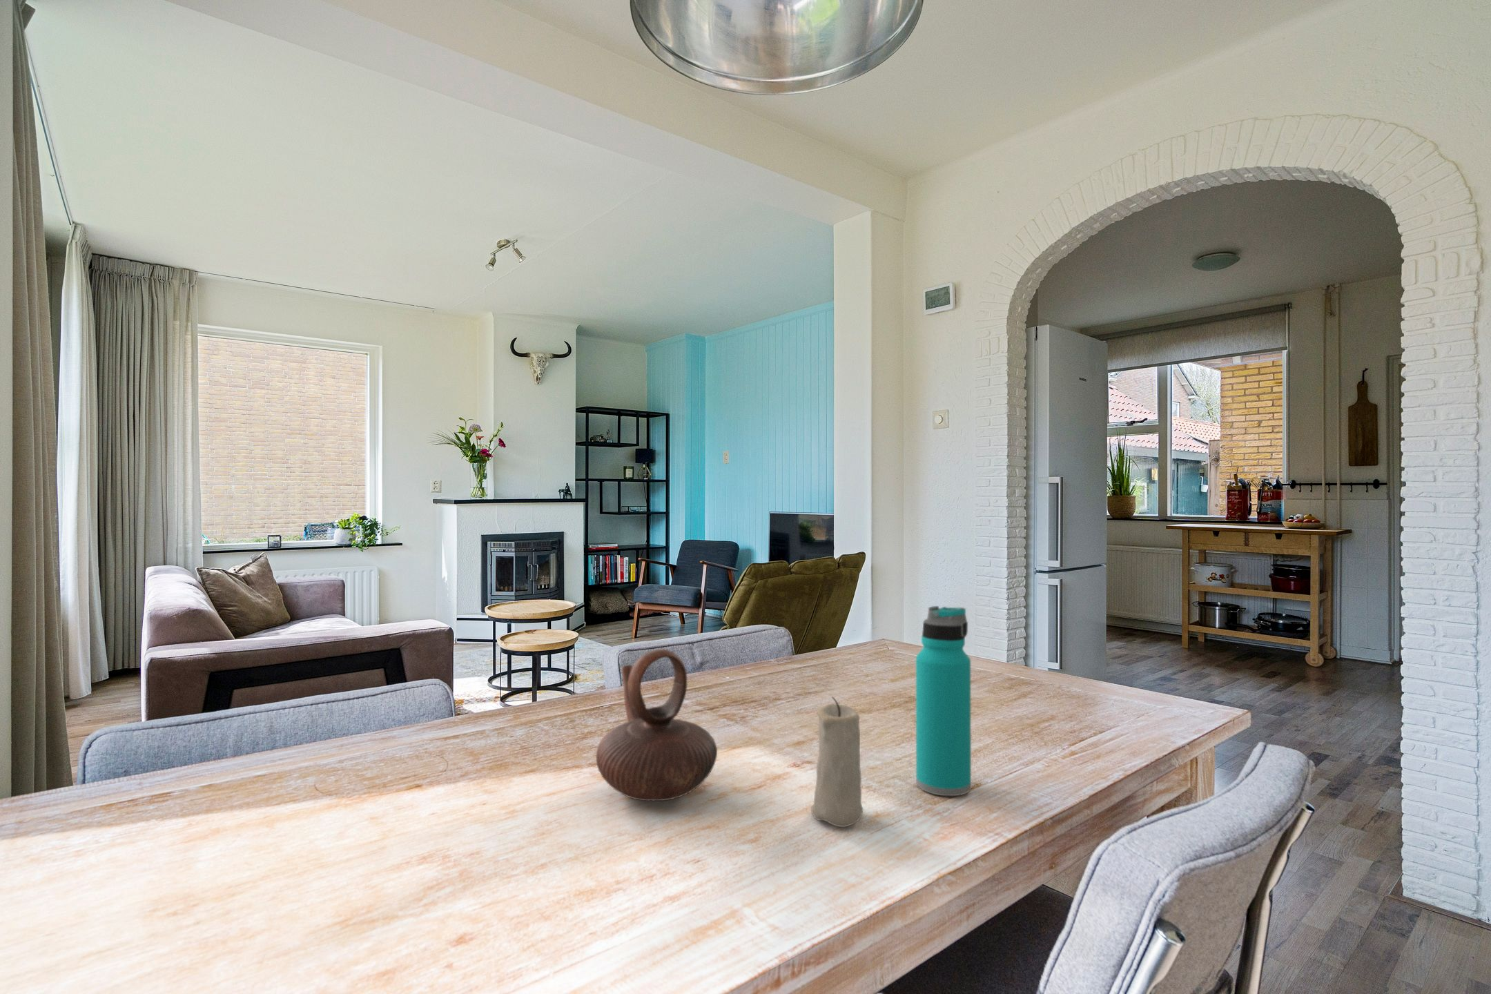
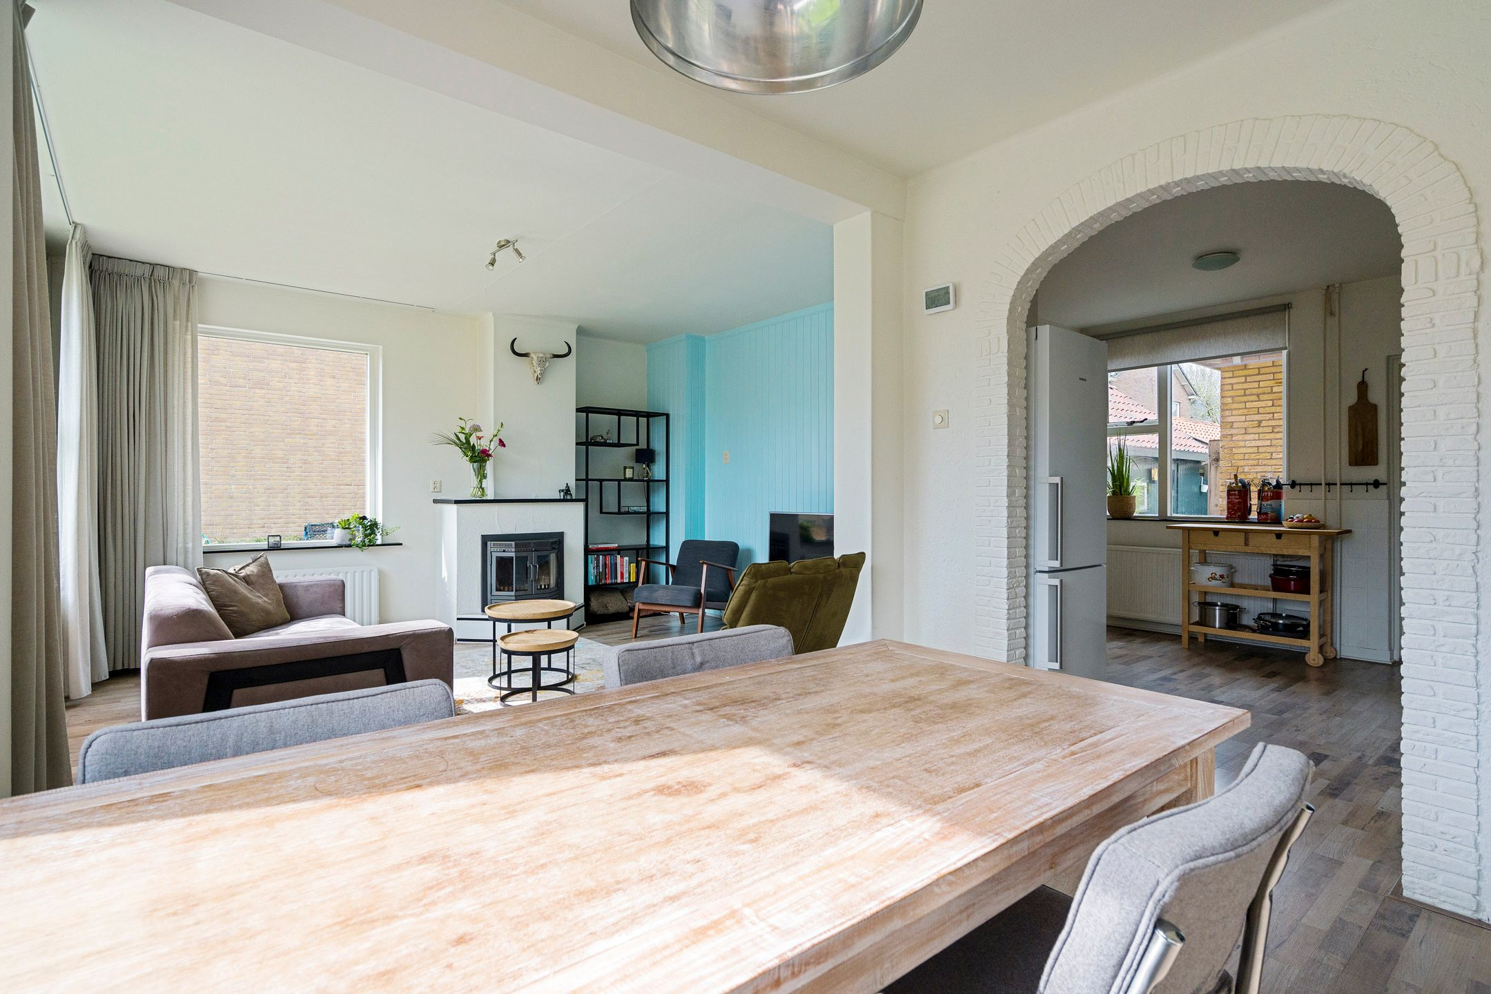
- water bottle (943, 696)
- candle (838, 758)
- teapot (648, 713)
